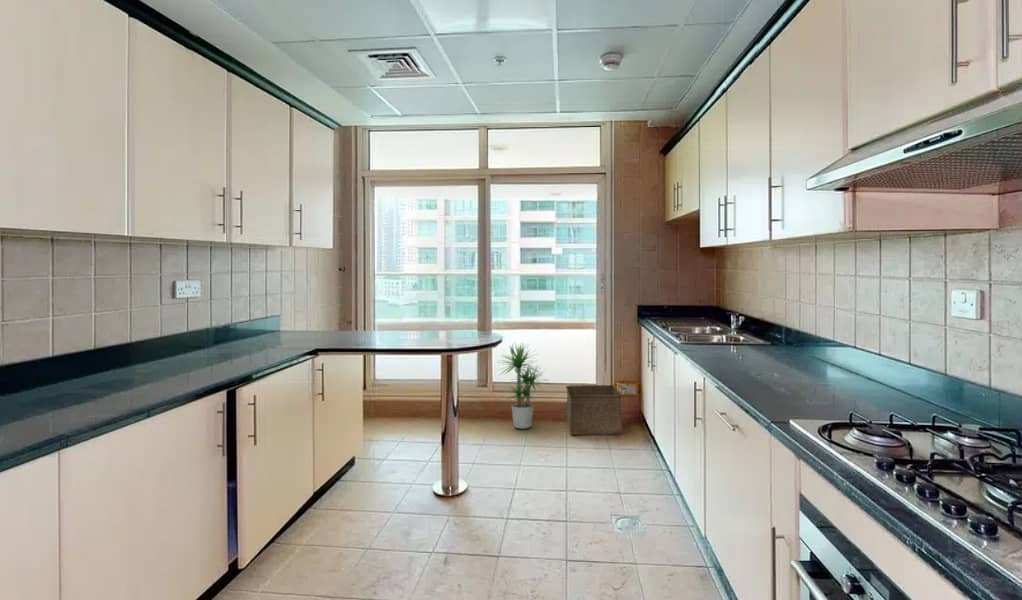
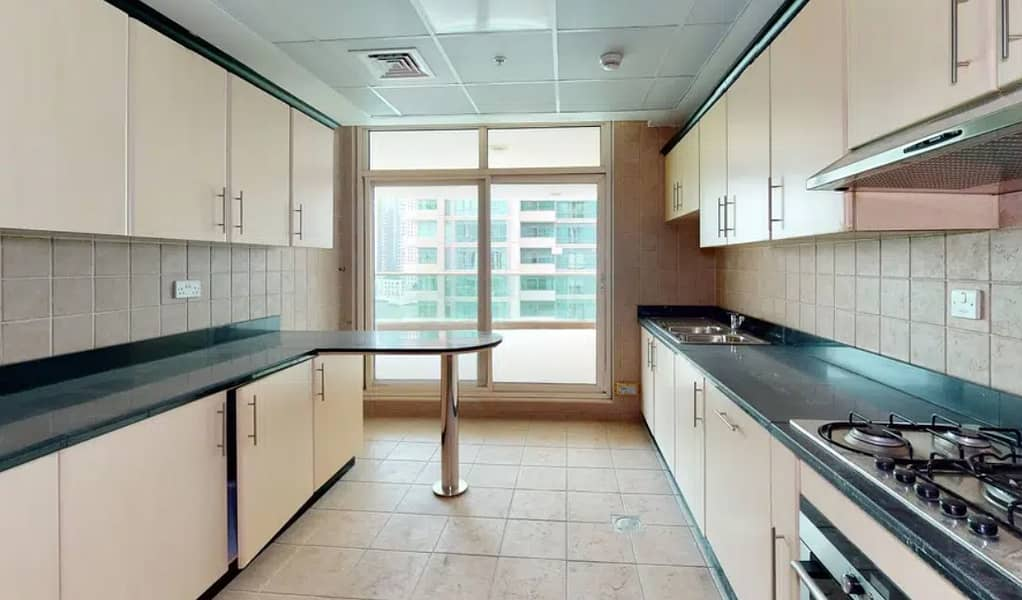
- potted plant (522, 385)
- storage bin (593, 409)
